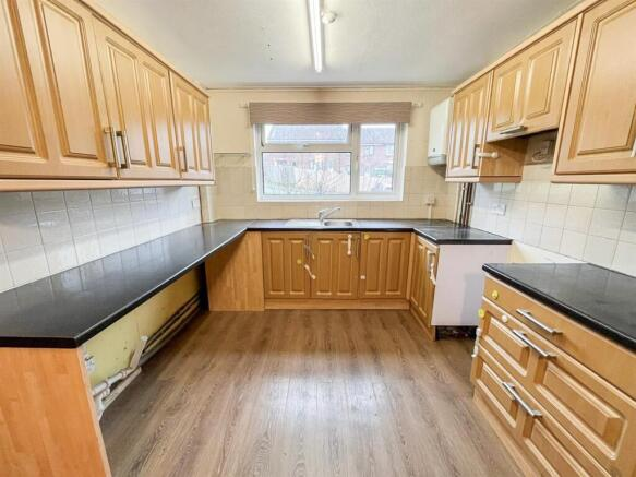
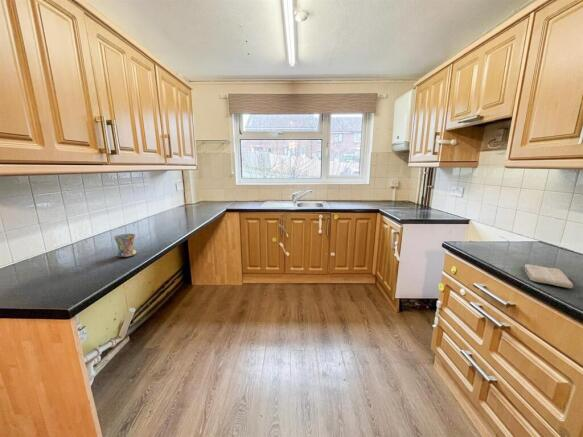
+ mug (125, 246)
+ washcloth (546, 274)
